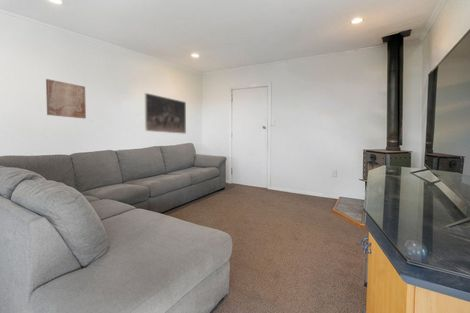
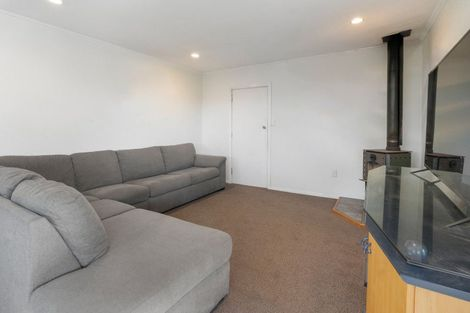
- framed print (167, 115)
- wall art (67, 100)
